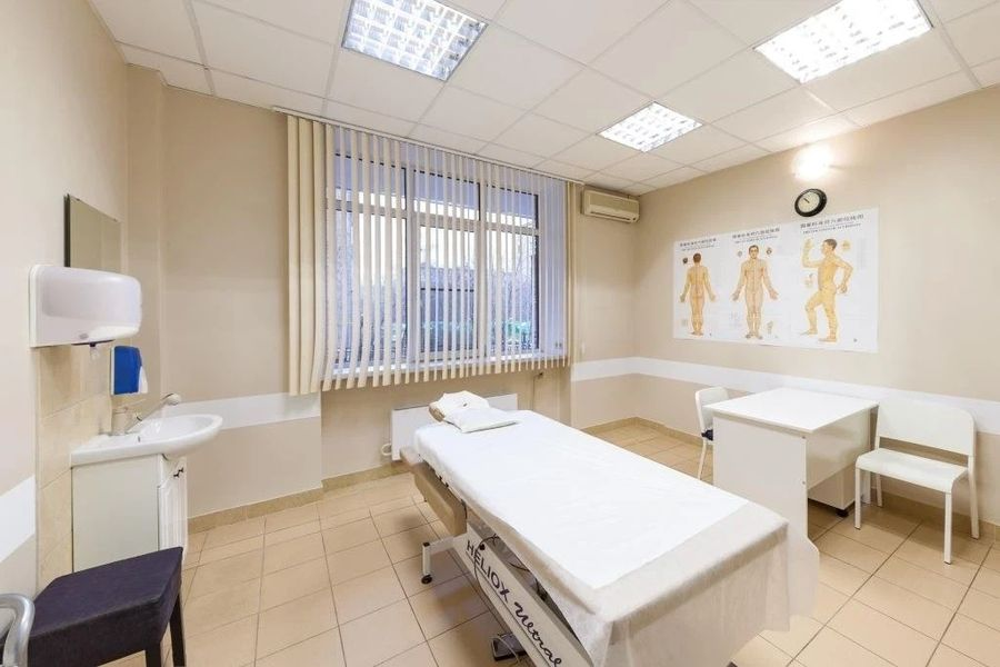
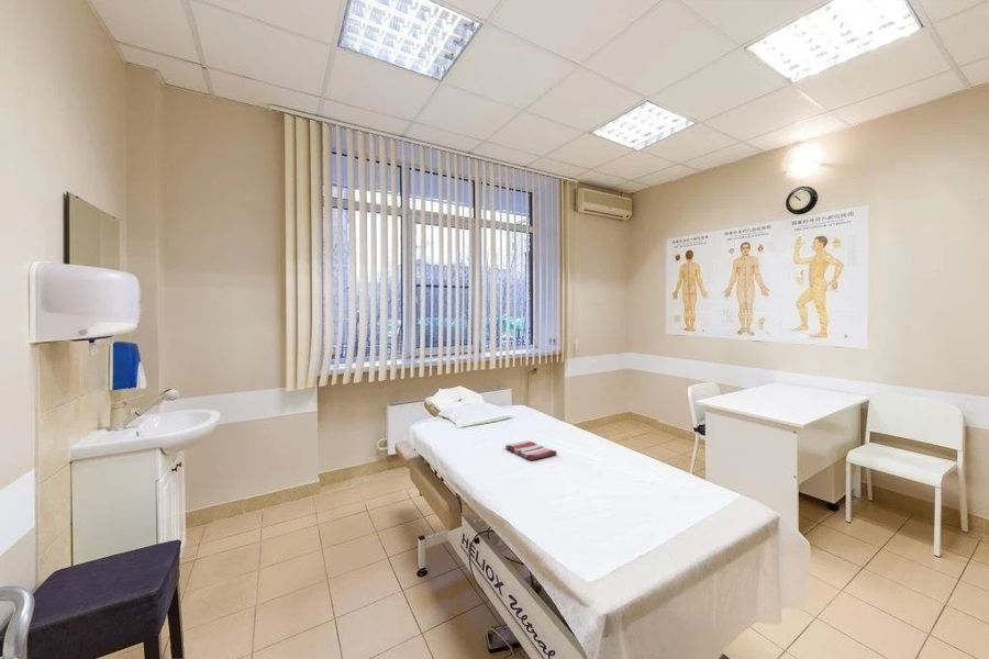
+ dish towel (530, 448)
